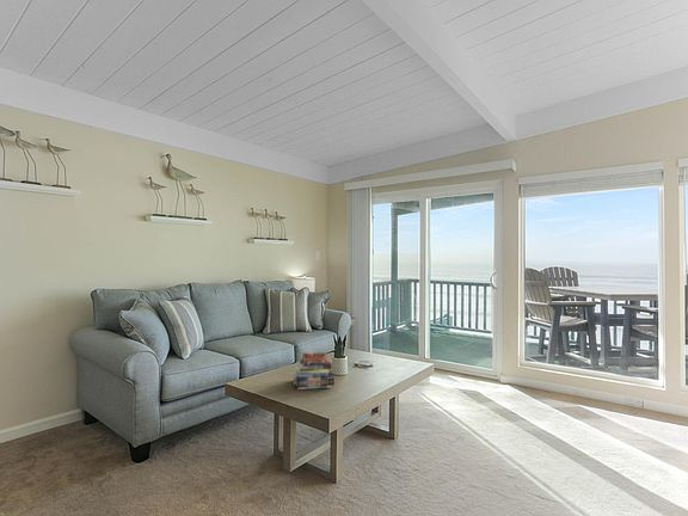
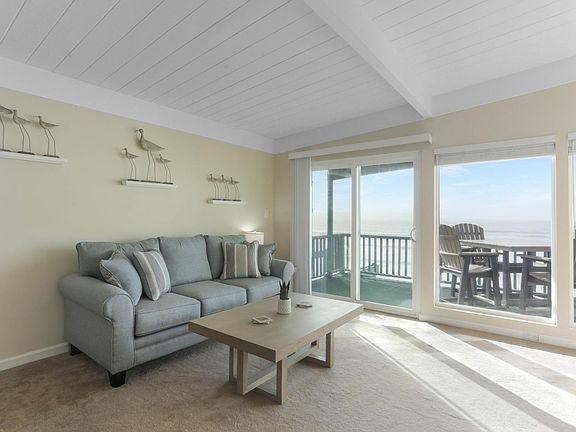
- book (313, 368)
